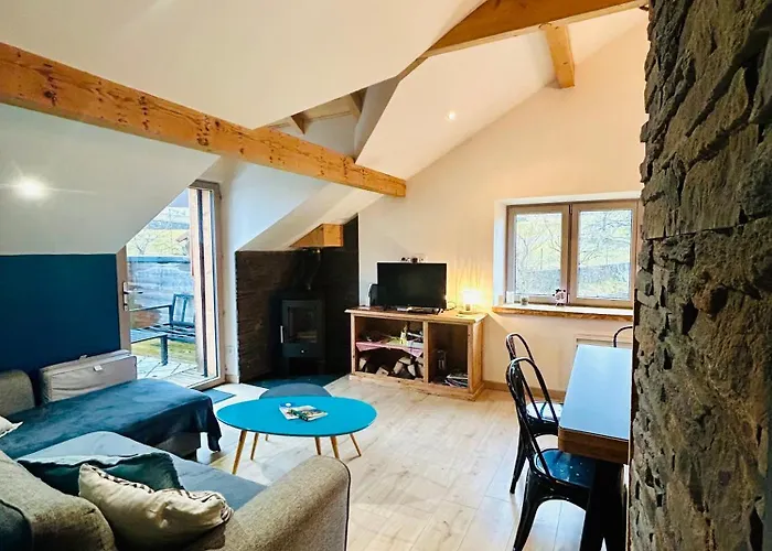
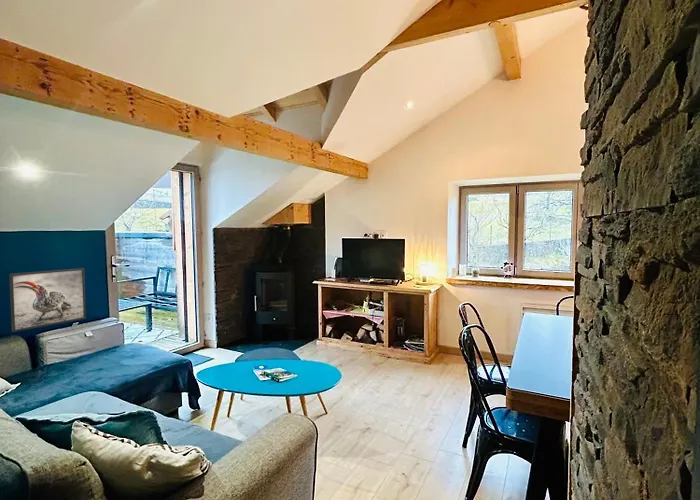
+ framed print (50, 297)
